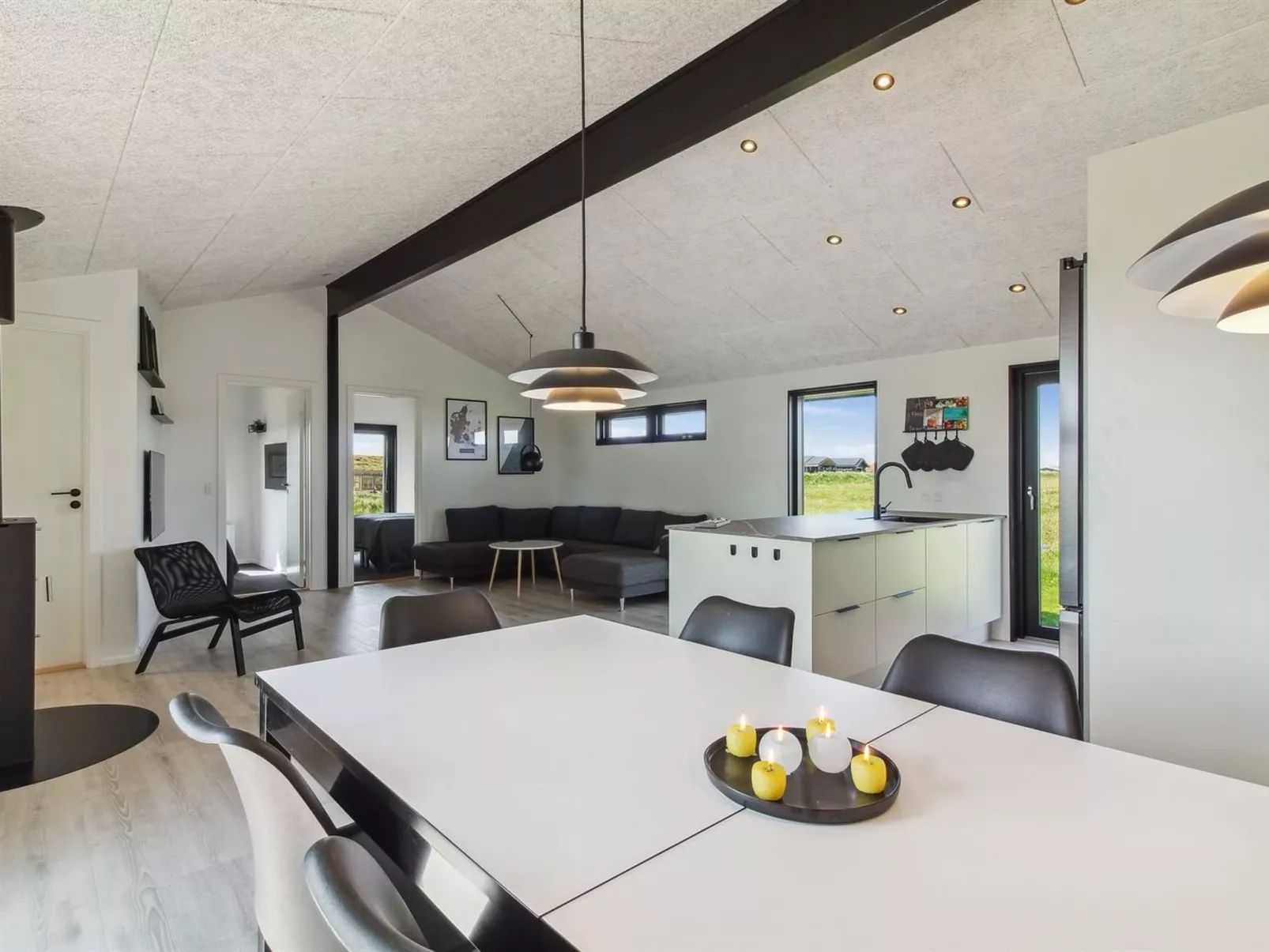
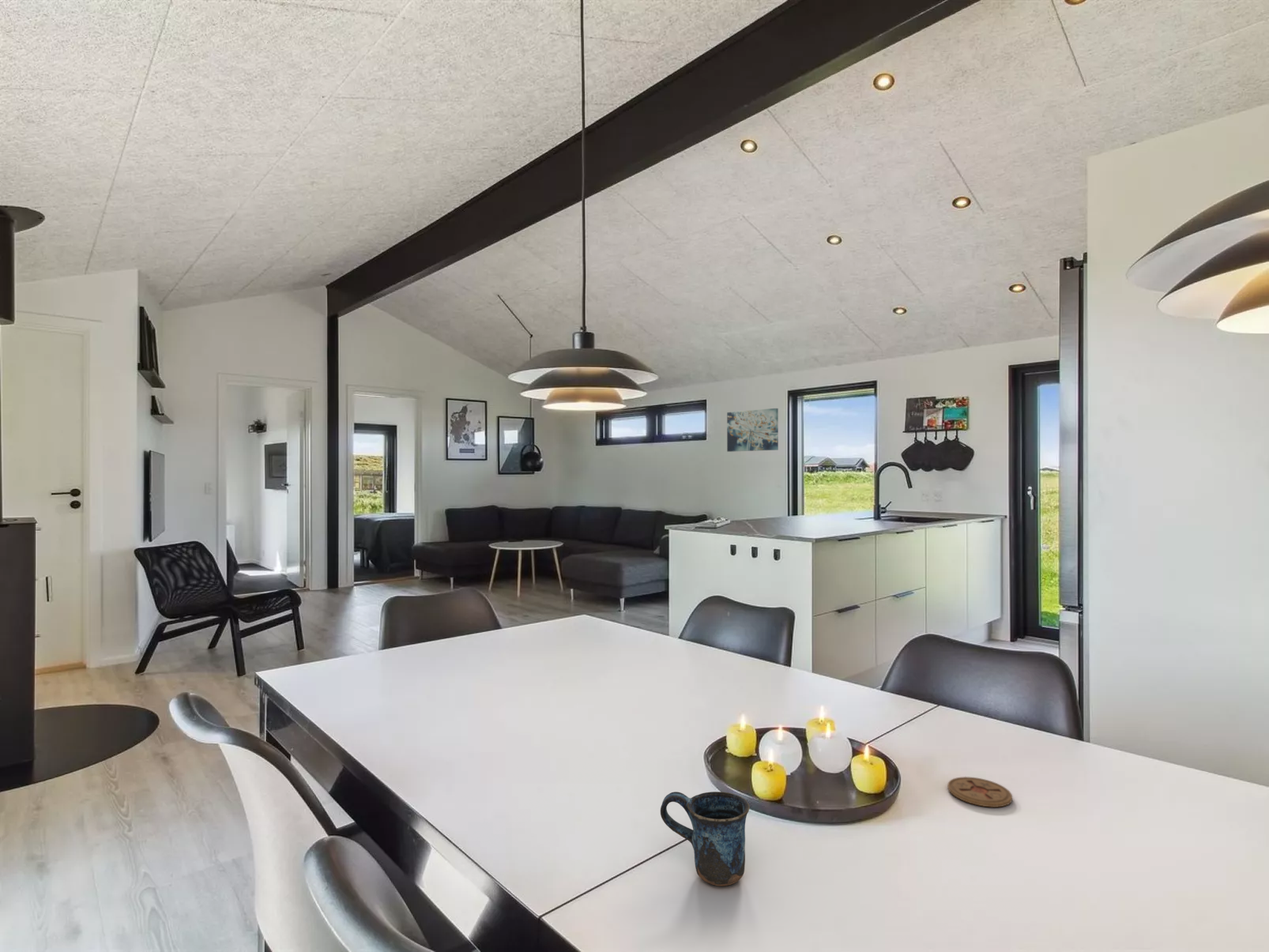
+ coaster (979, 791)
+ mug (708, 833)
+ wall art (751, 431)
